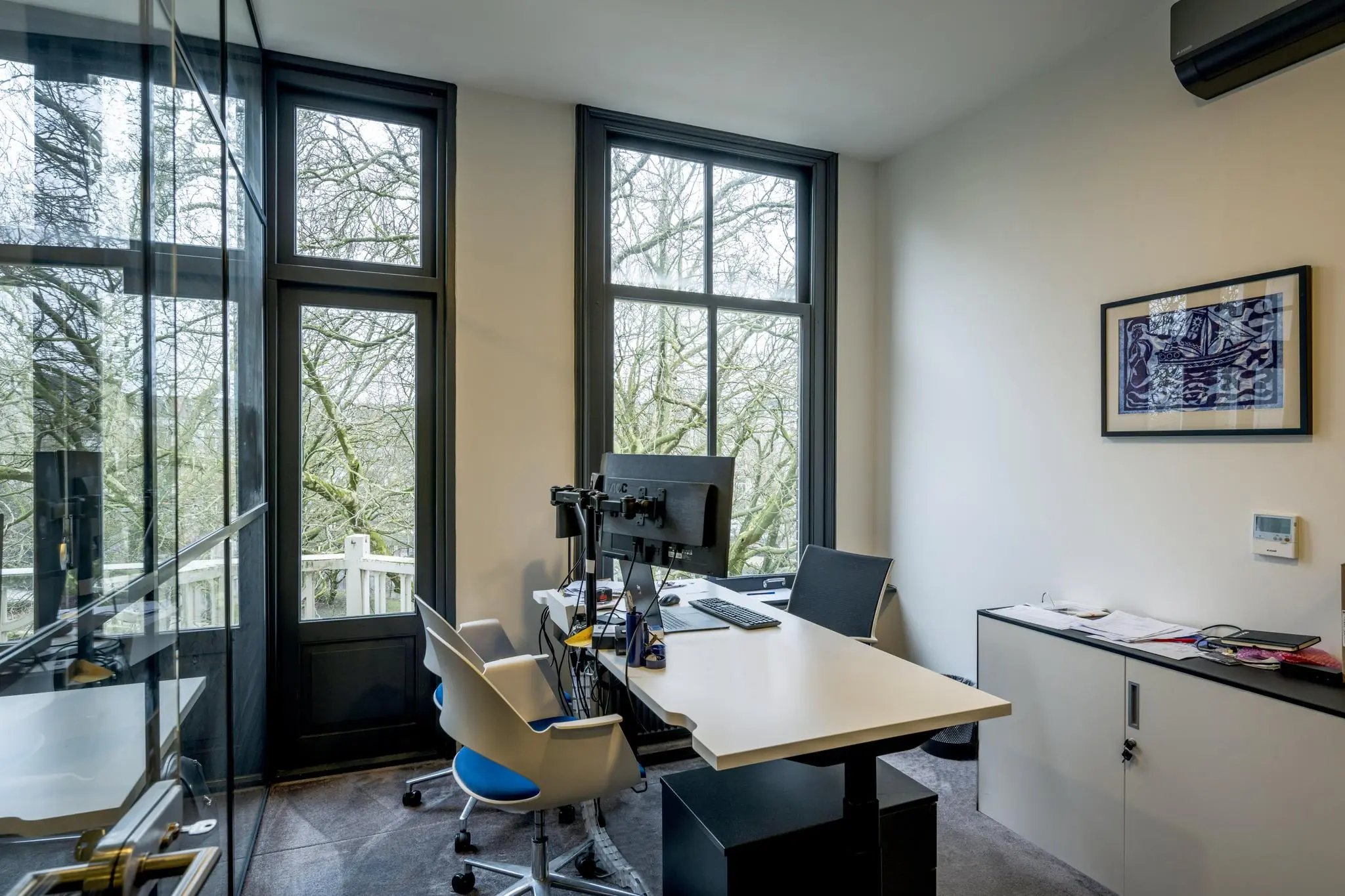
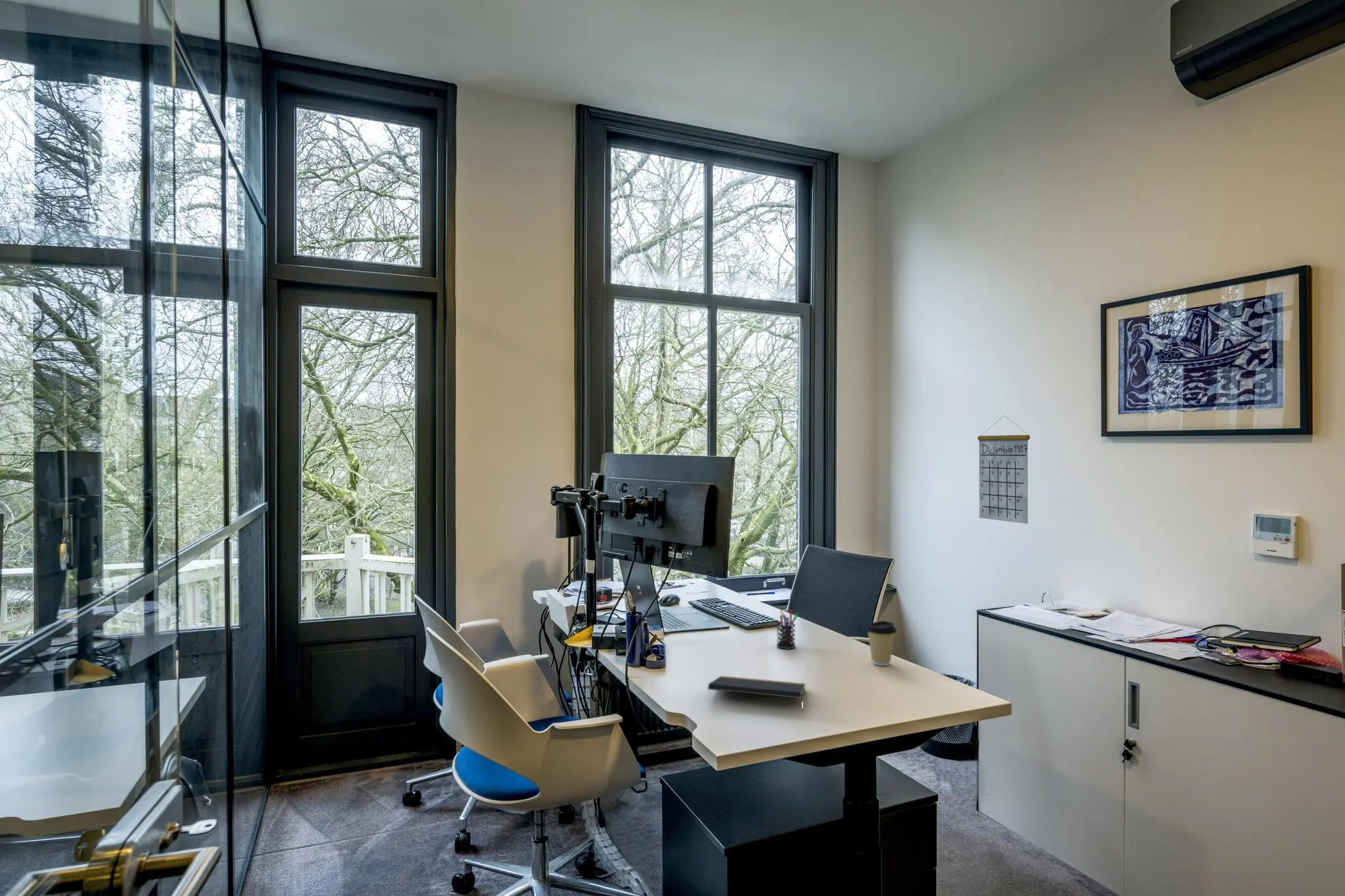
+ notepad (758, 686)
+ pen holder (788, 627)
+ coffee cup (881, 643)
+ calendar (1003, 467)
